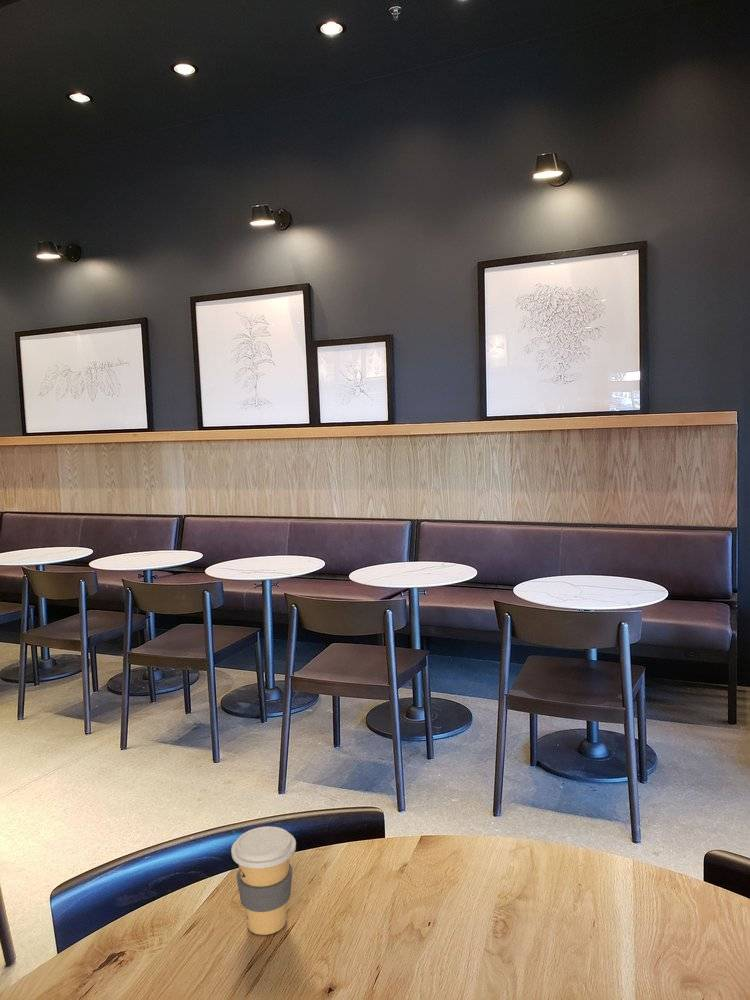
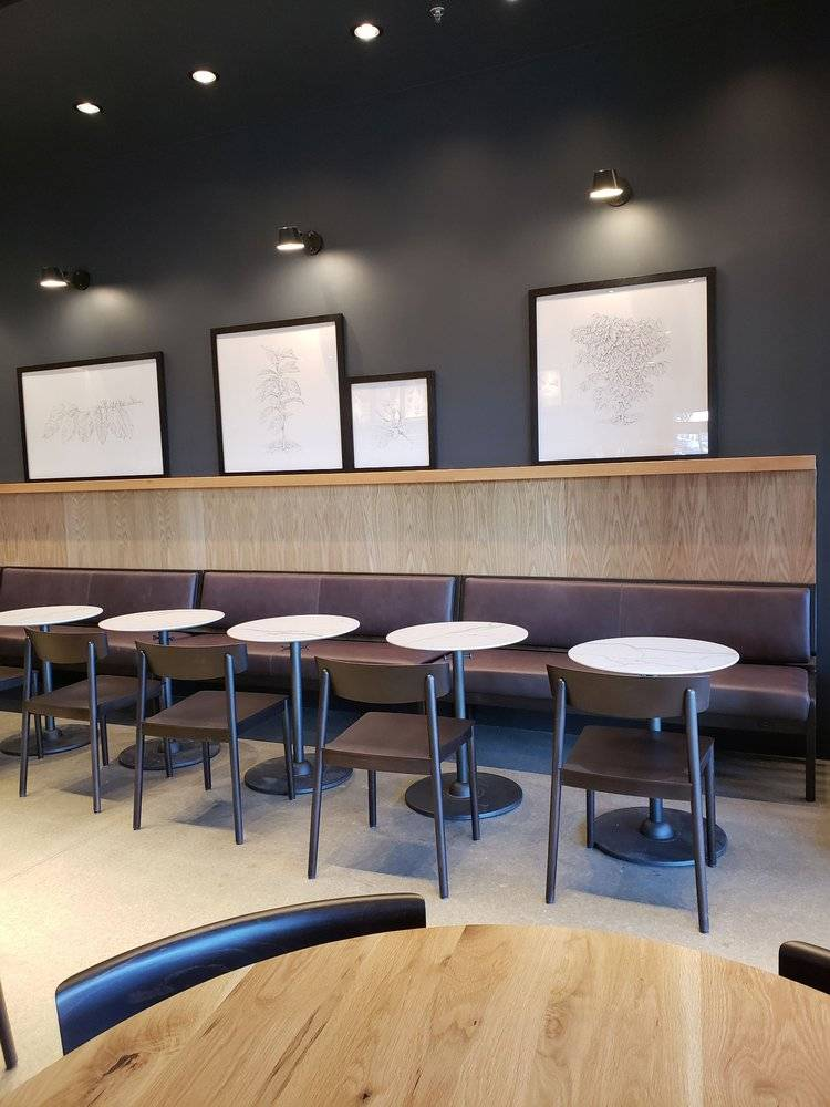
- coffee cup (265, 881)
